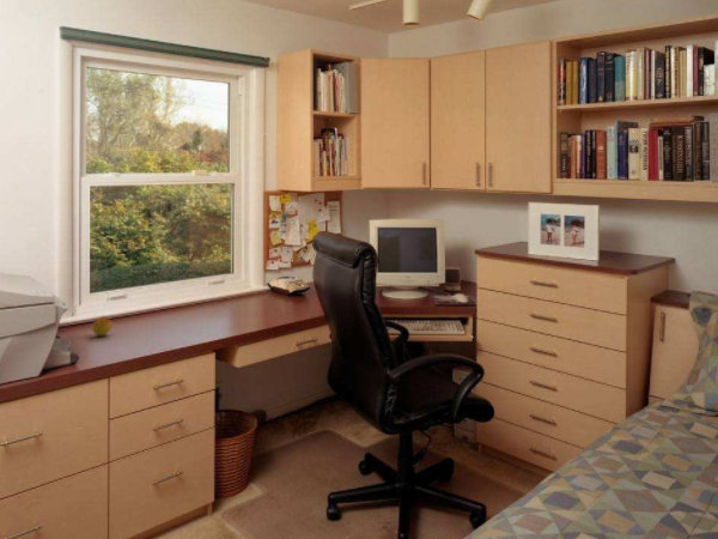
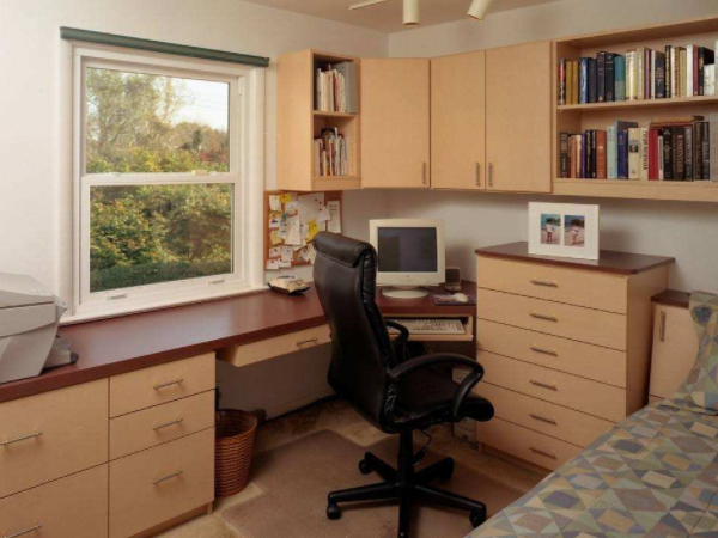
- apple (102, 326)
